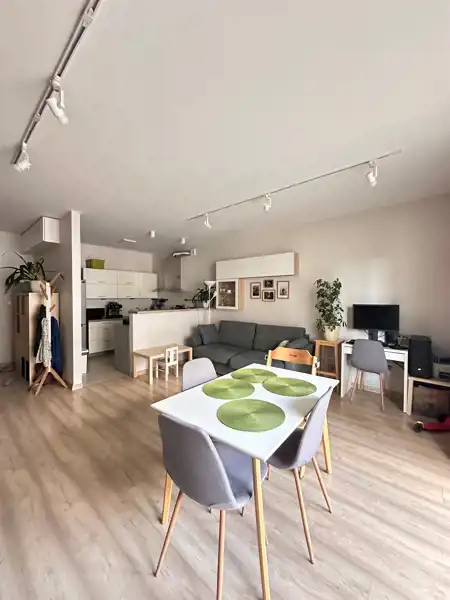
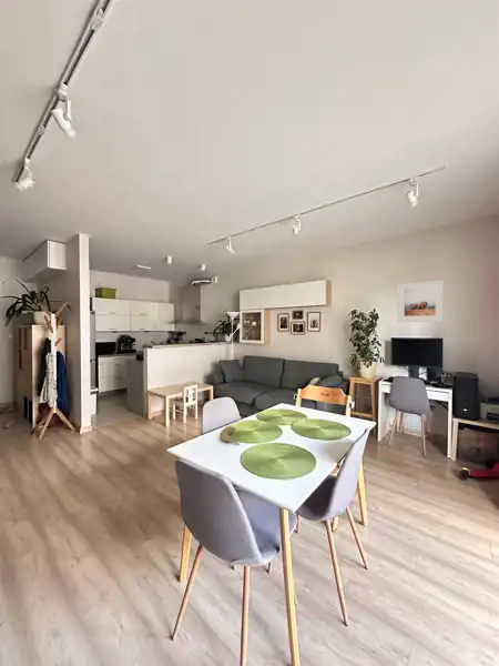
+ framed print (419, 302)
+ banana (232, 432)
